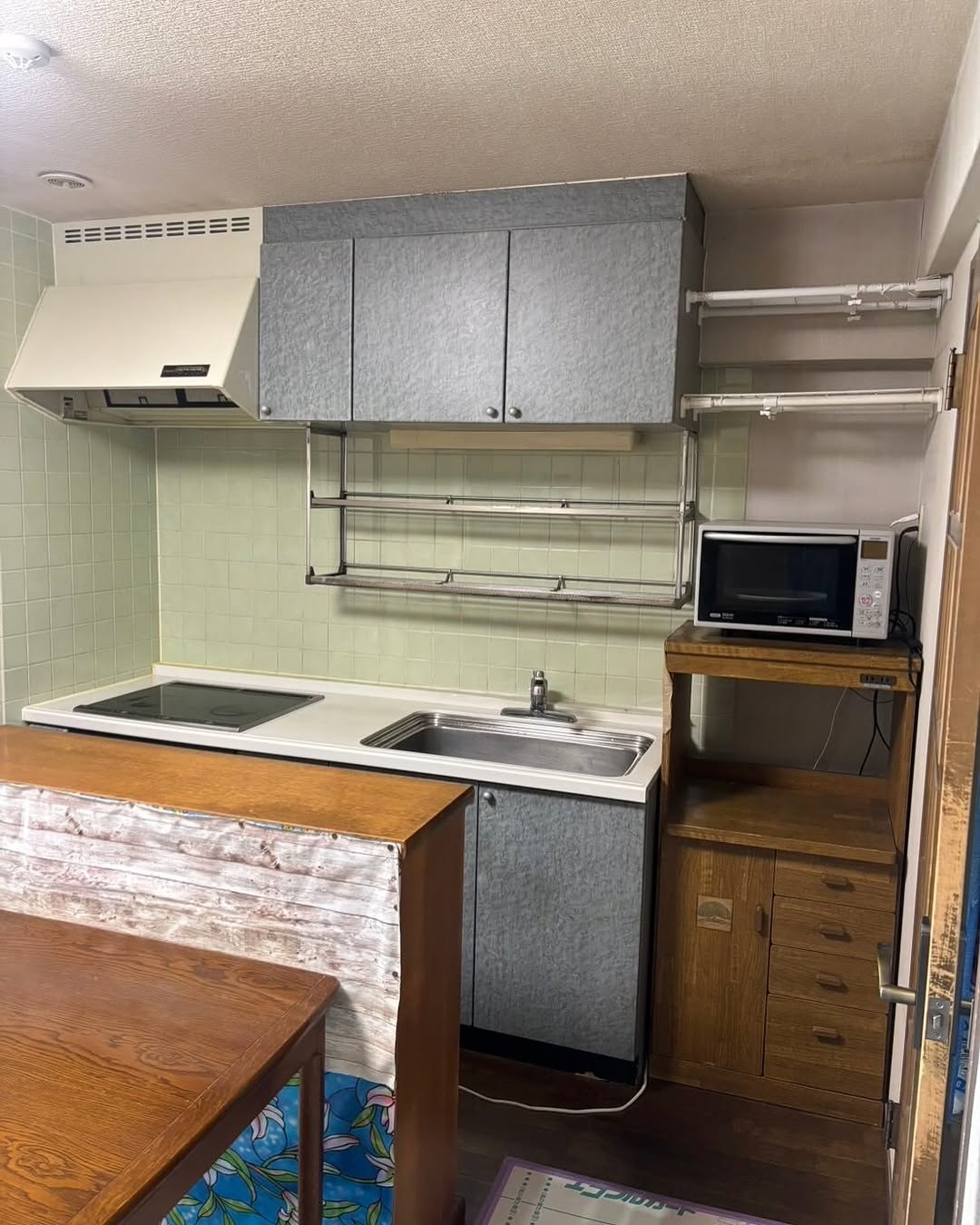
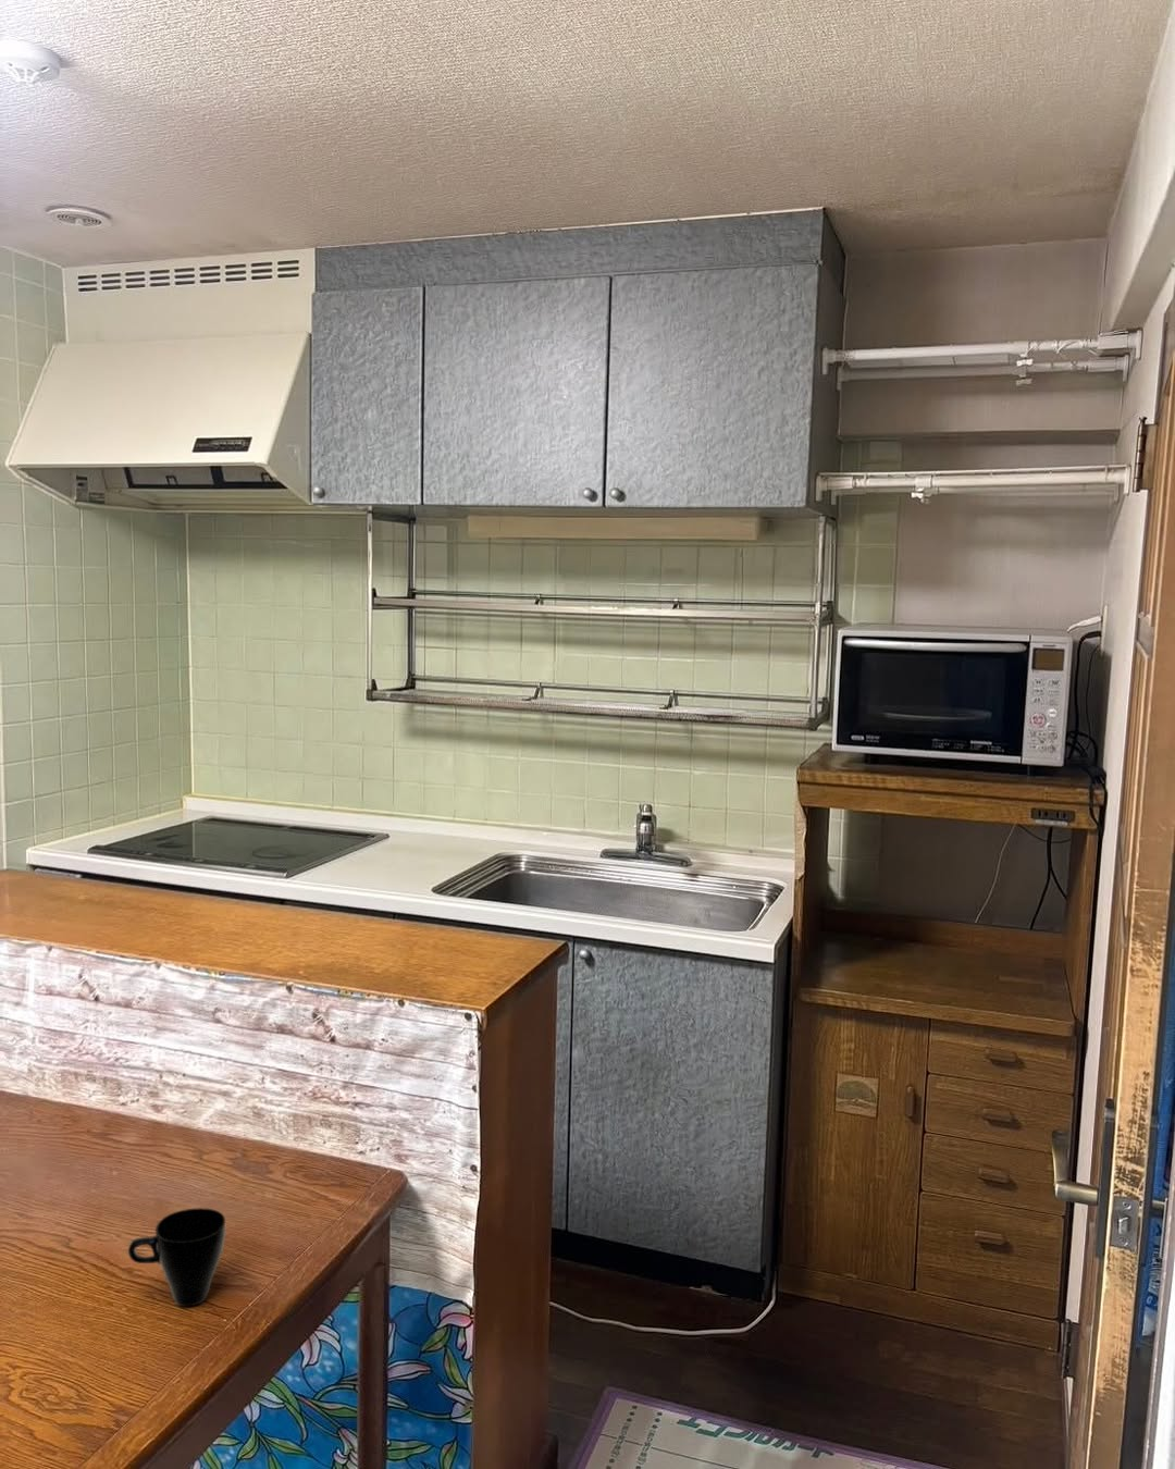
+ cup (177, 1263)
